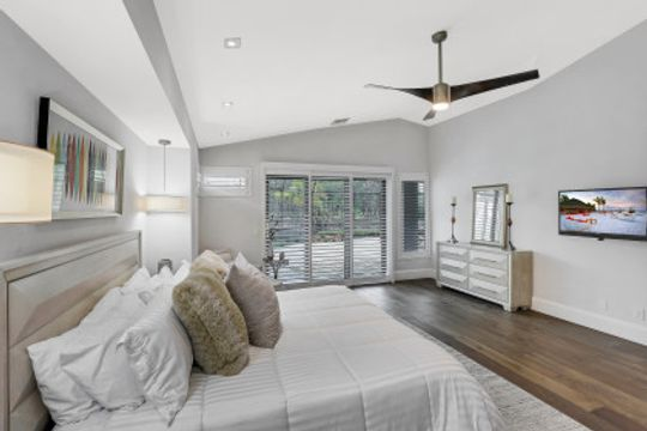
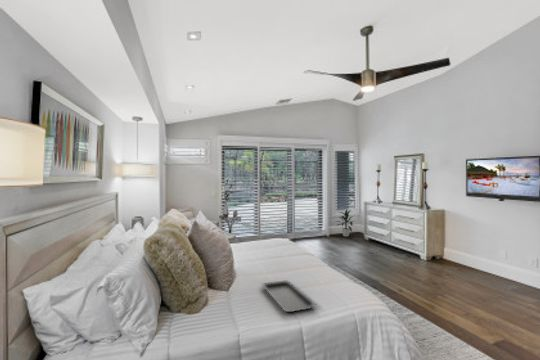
+ indoor plant (345, 222)
+ serving tray (286, 295)
